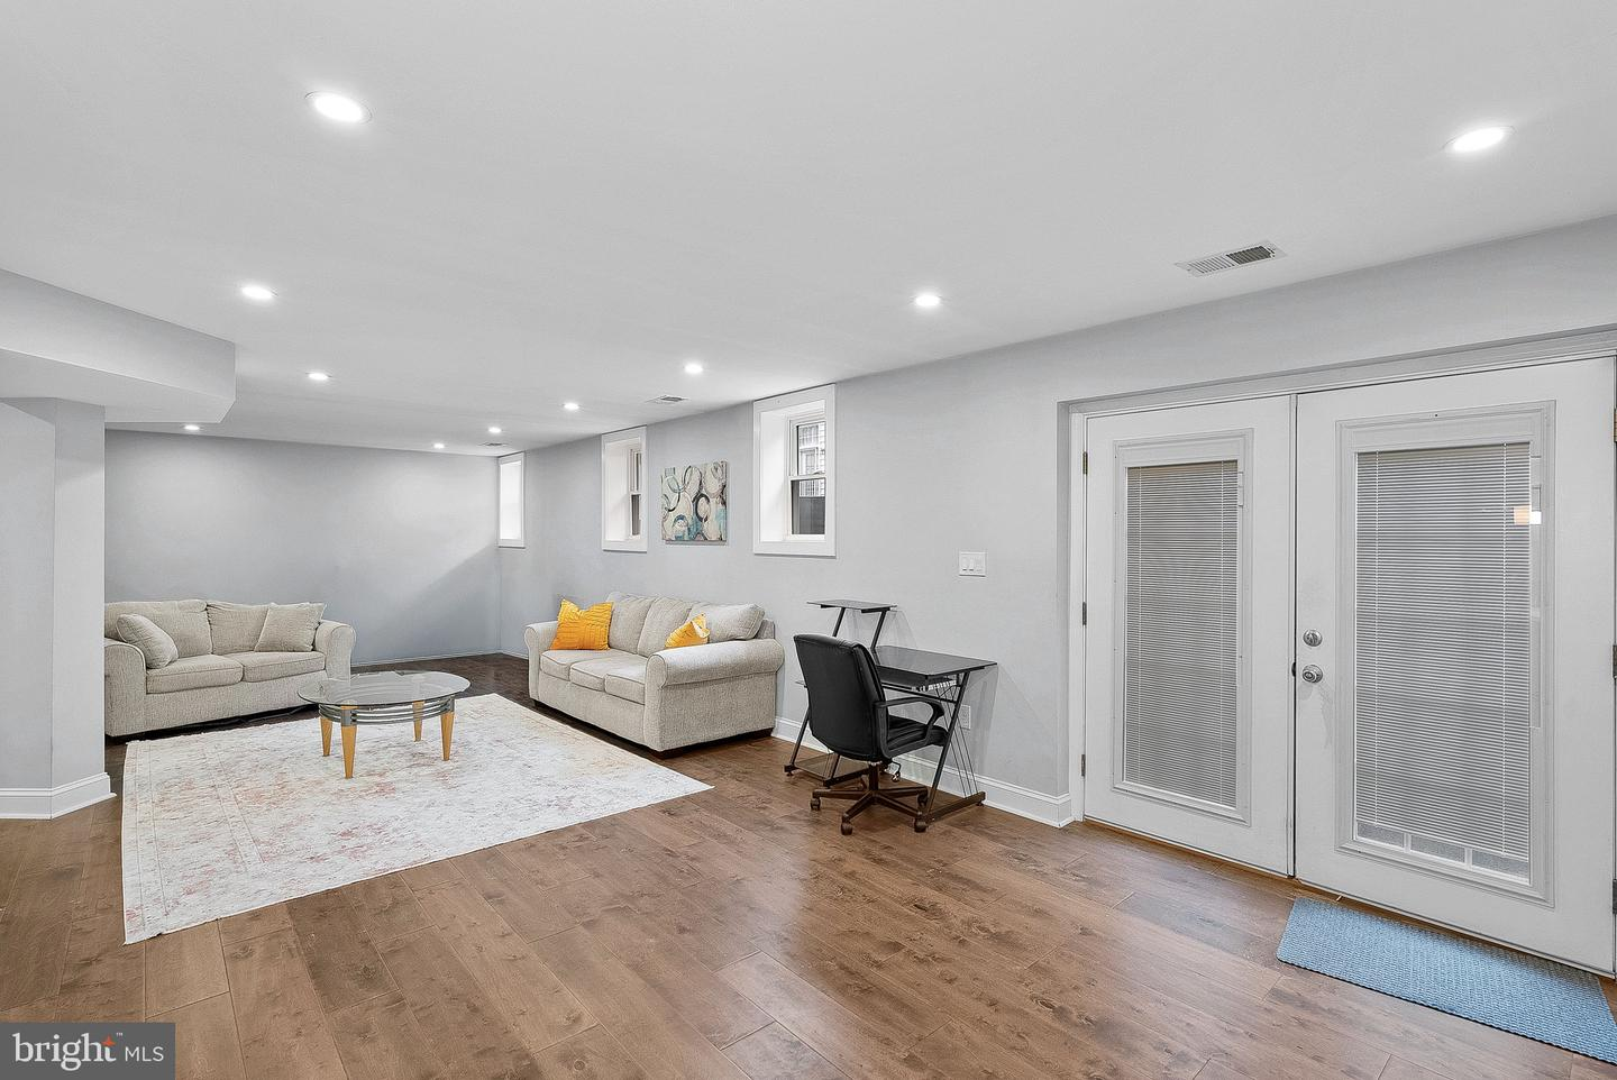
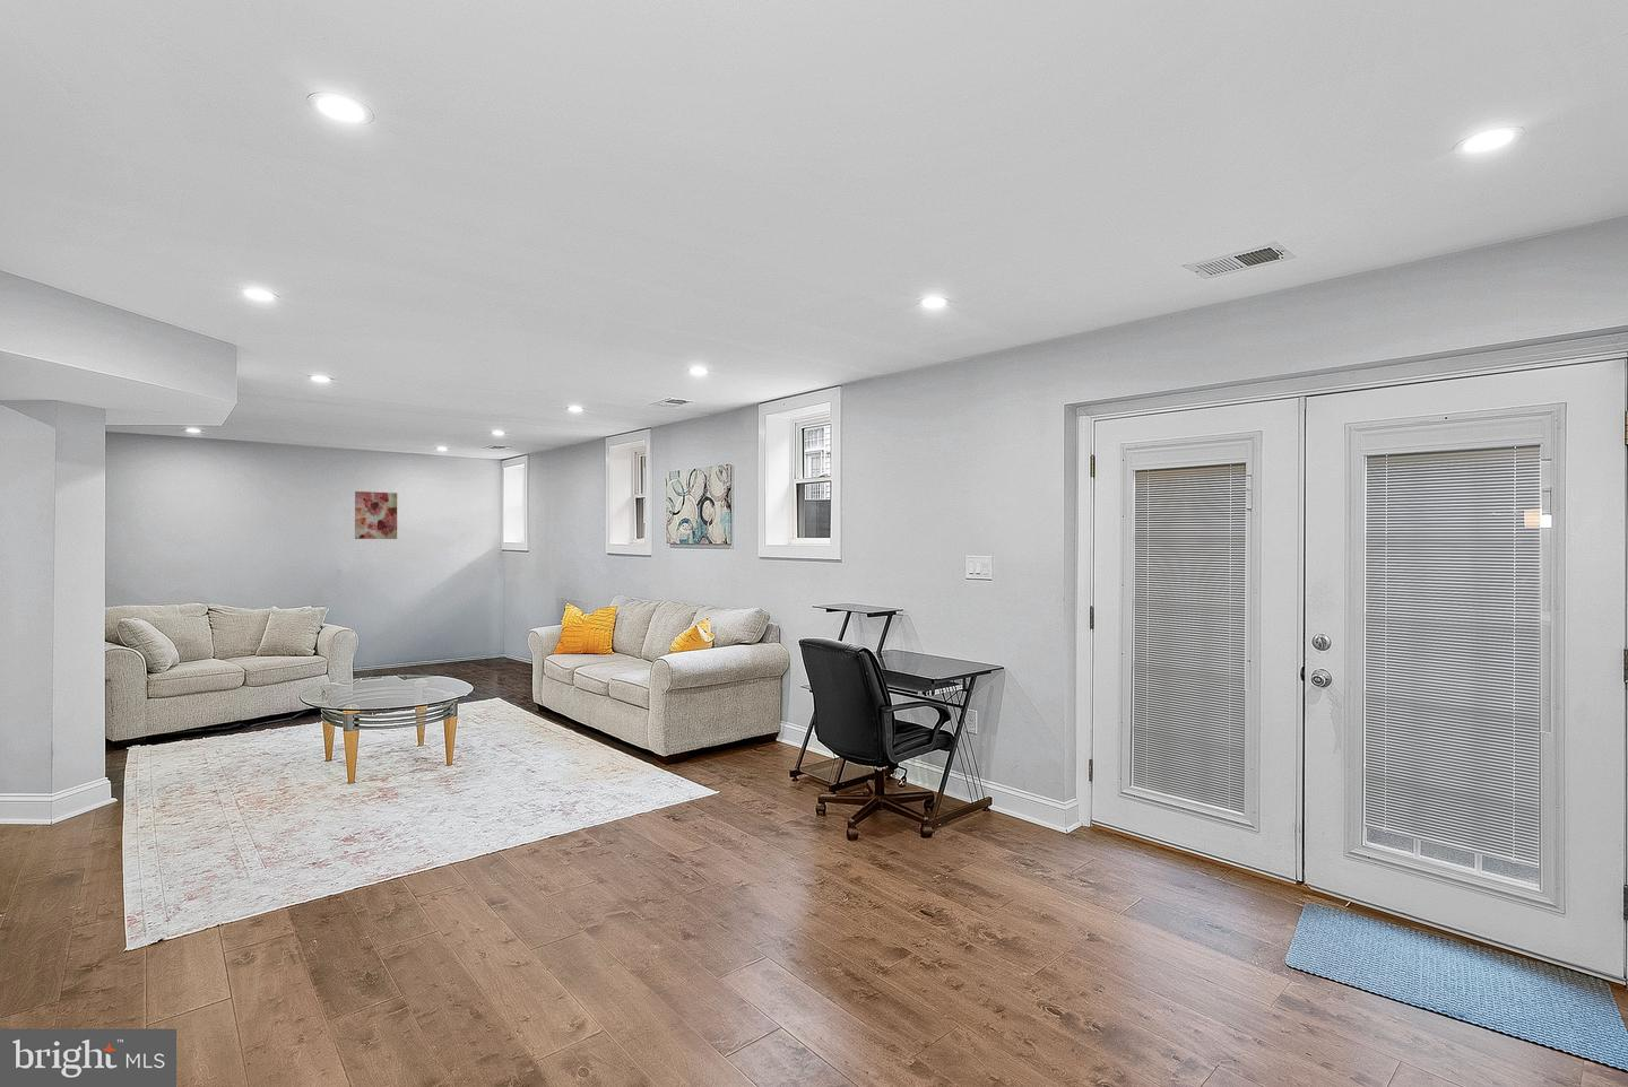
+ wall art (375, 516)
